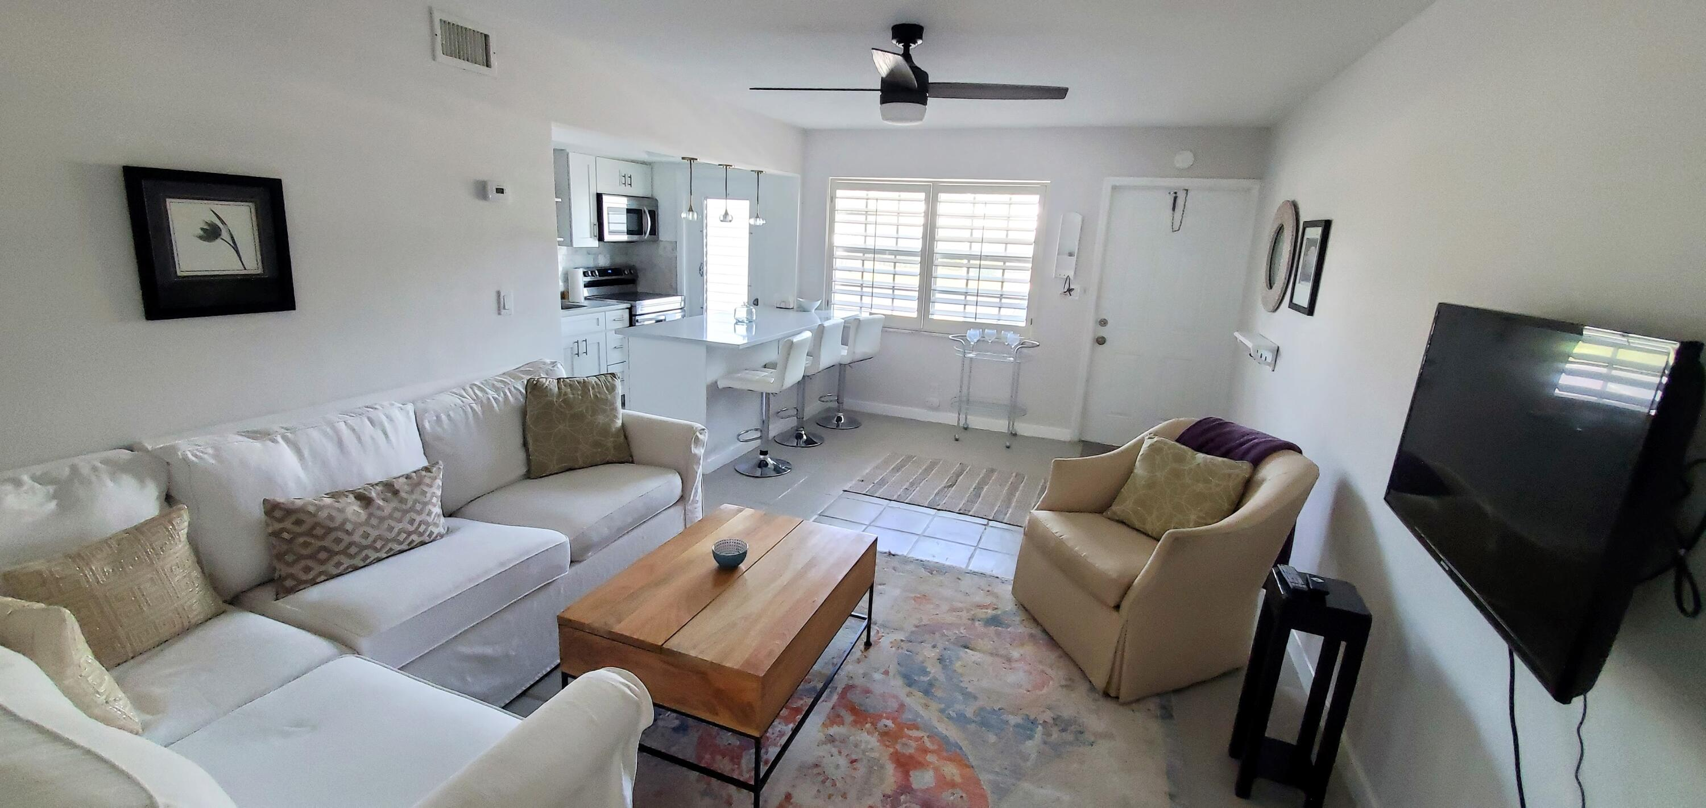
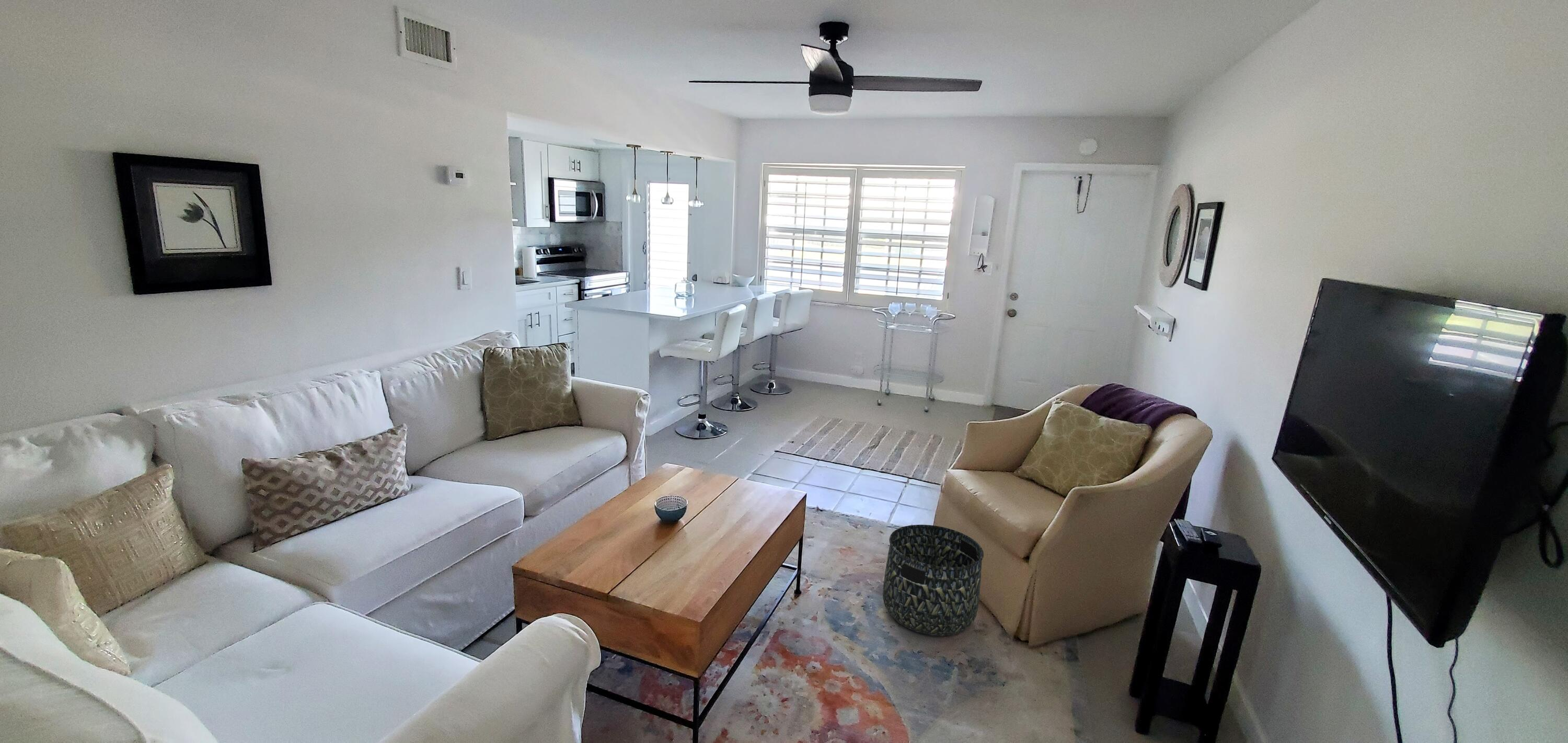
+ basket (931, 580)
